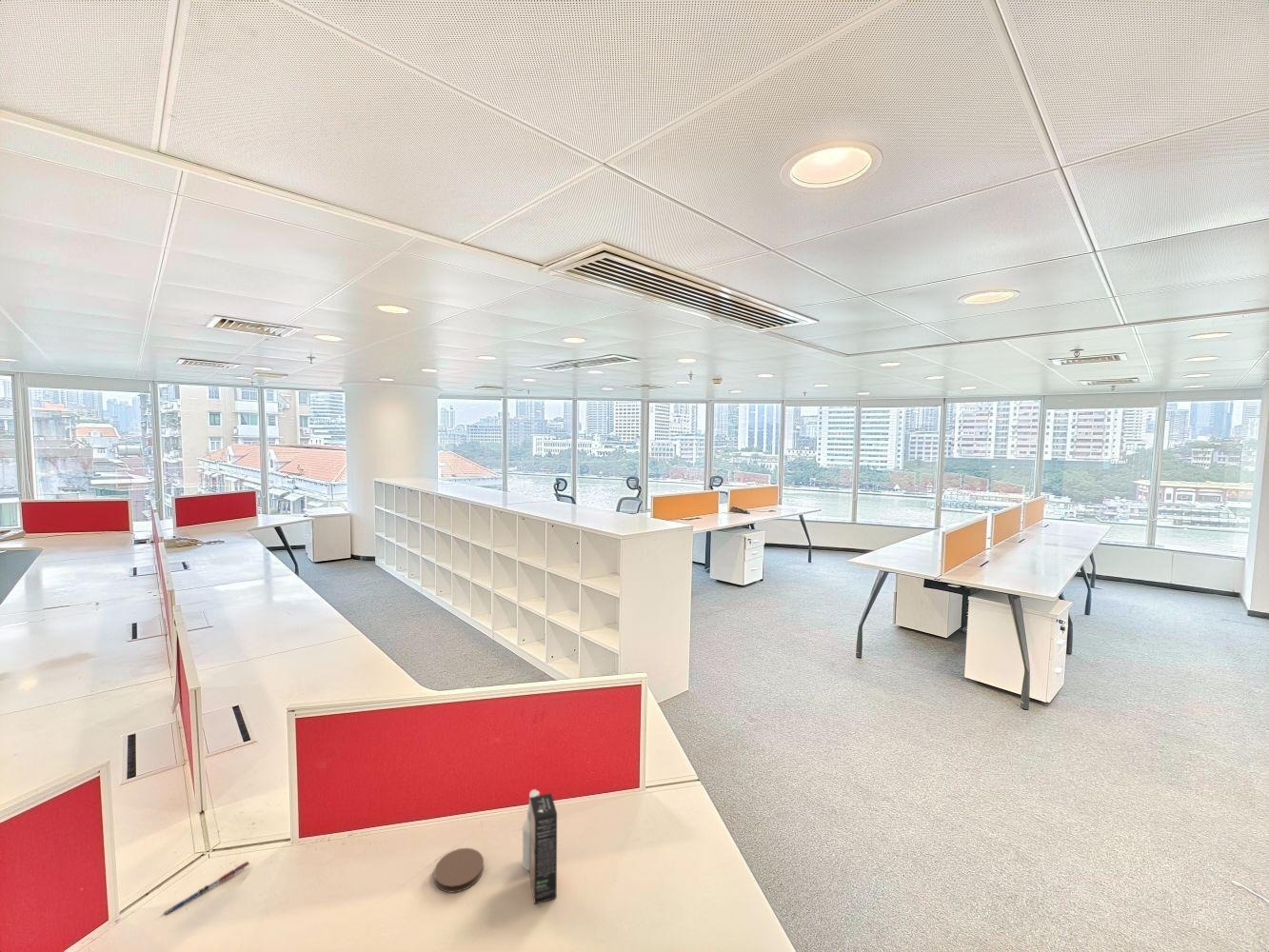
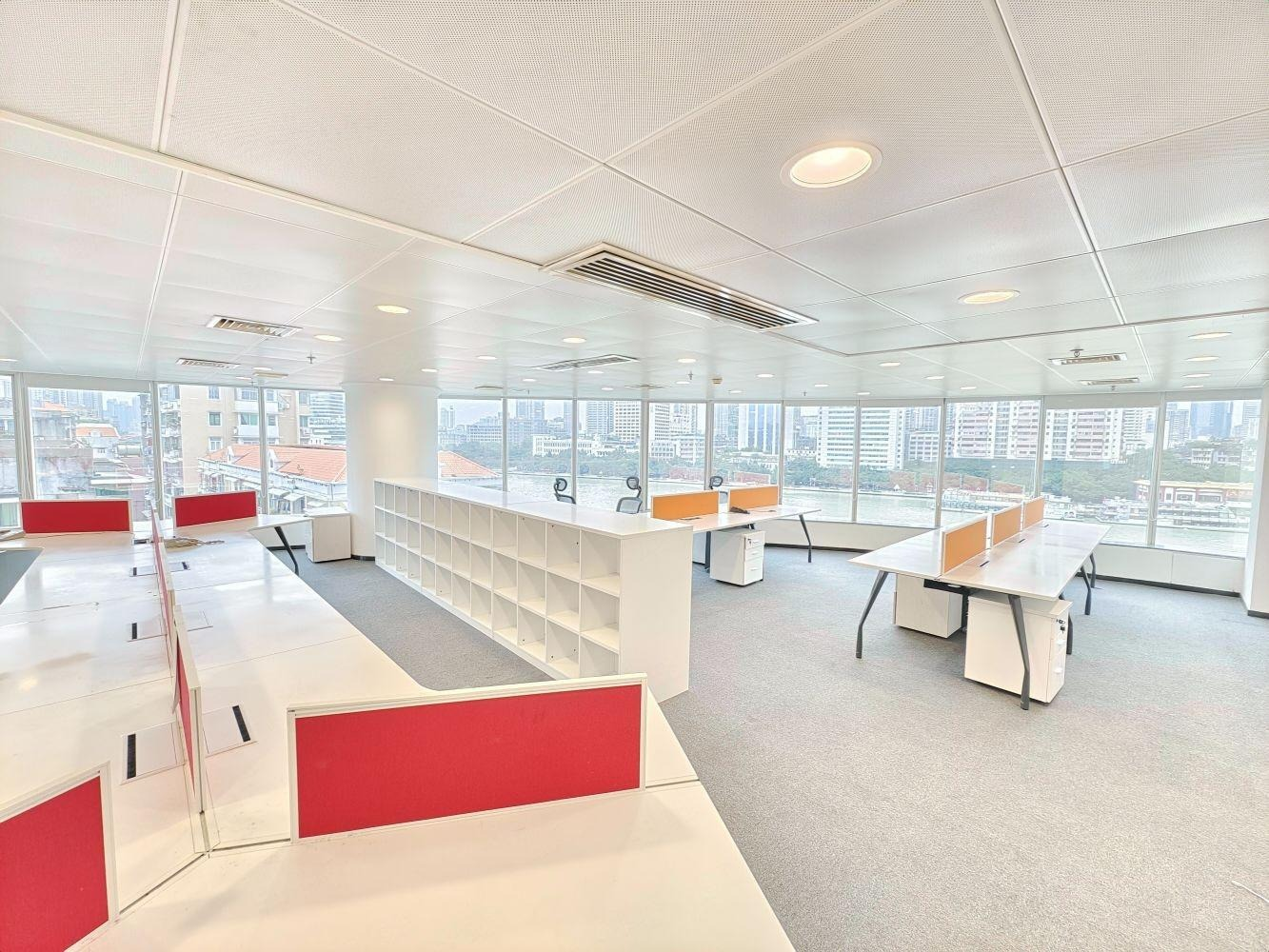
- pen (208, 885)
- coaster (459, 869)
- spray bottle (539, 838)
